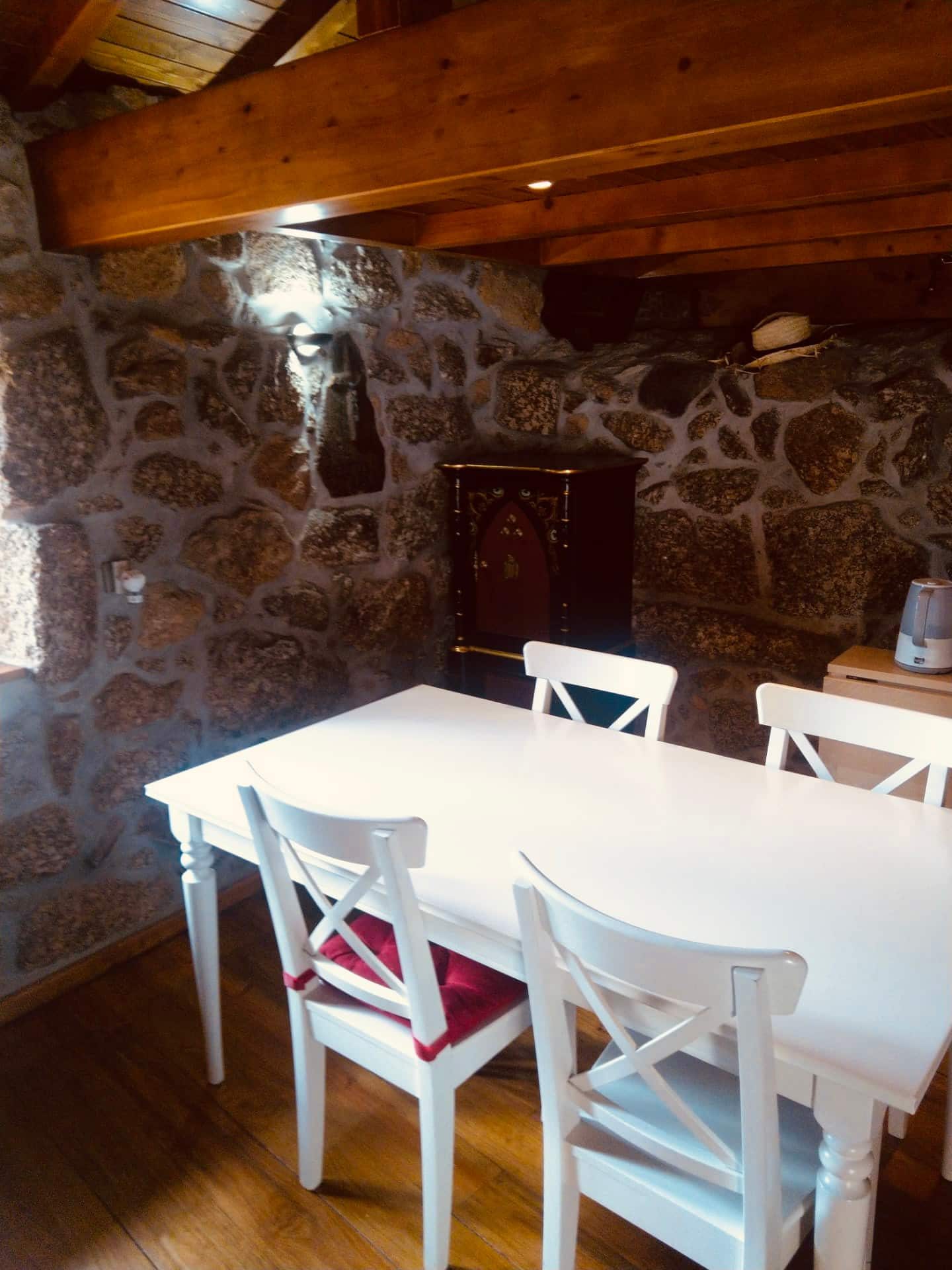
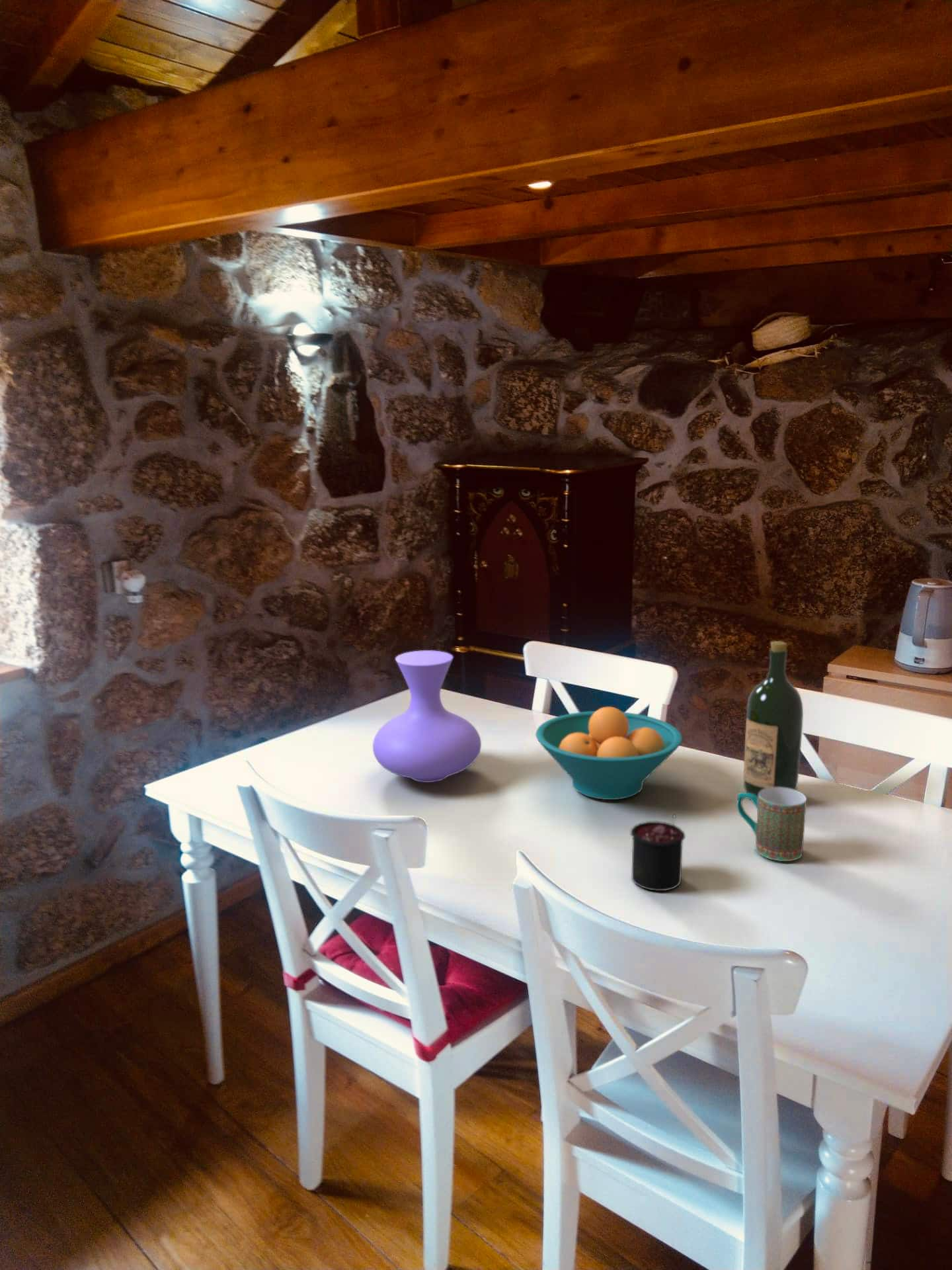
+ mug (770, 821)
+ wine bottle (774, 720)
+ candle (657, 844)
+ fruit bowl (608, 748)
+ vase (426, 718)
